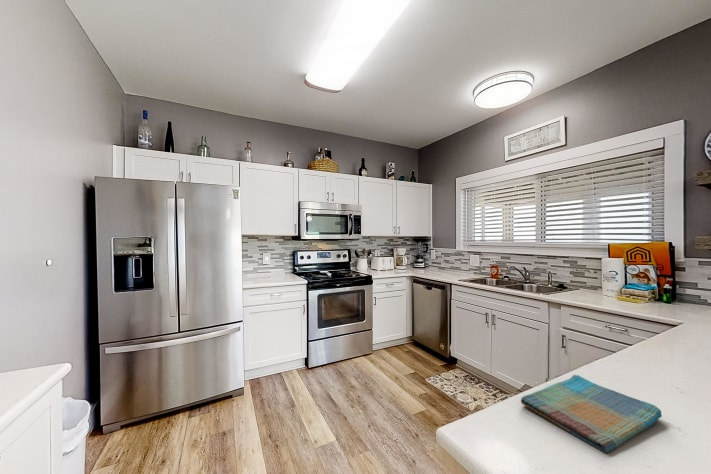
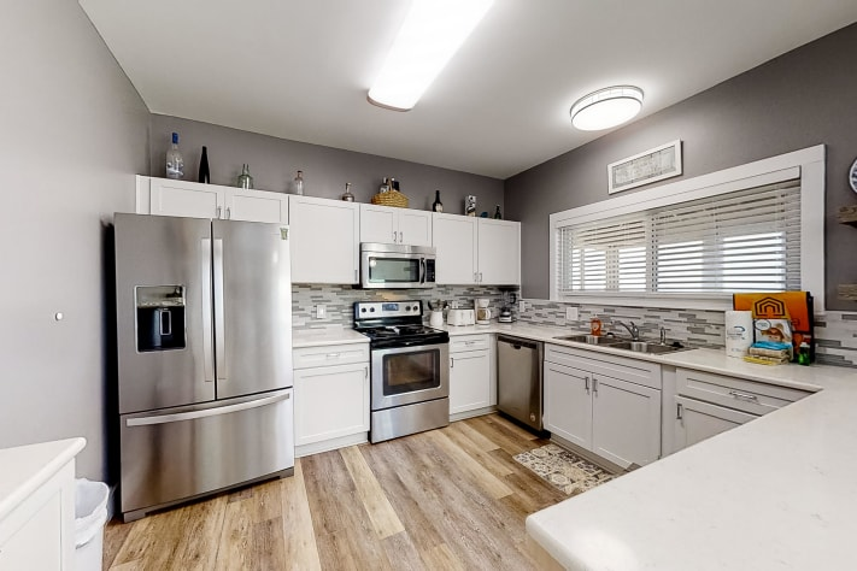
- dish towel (588, 406)
